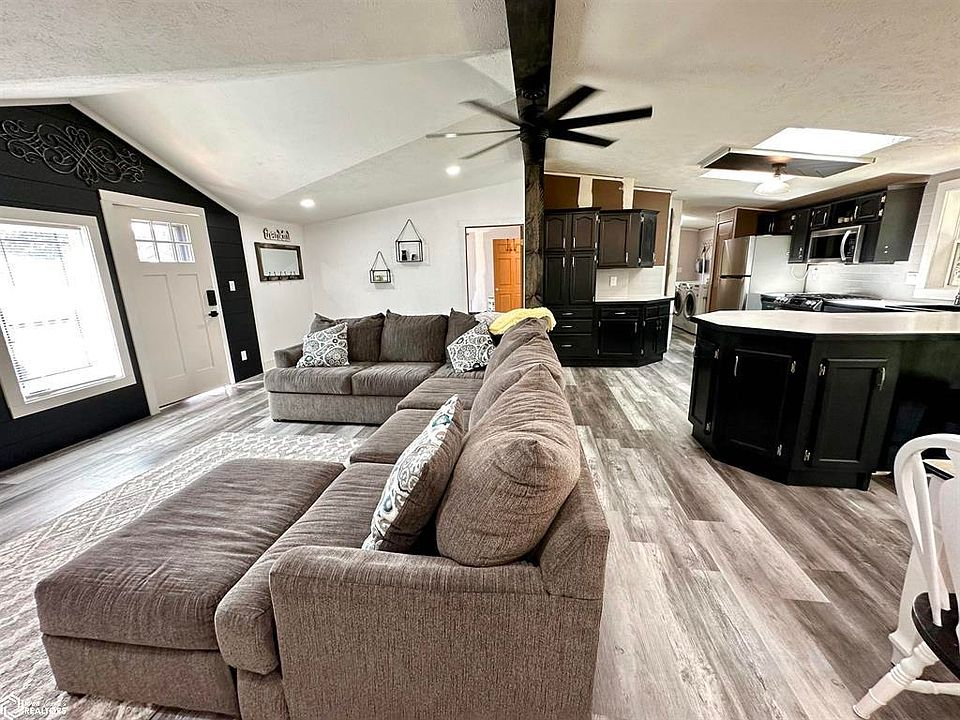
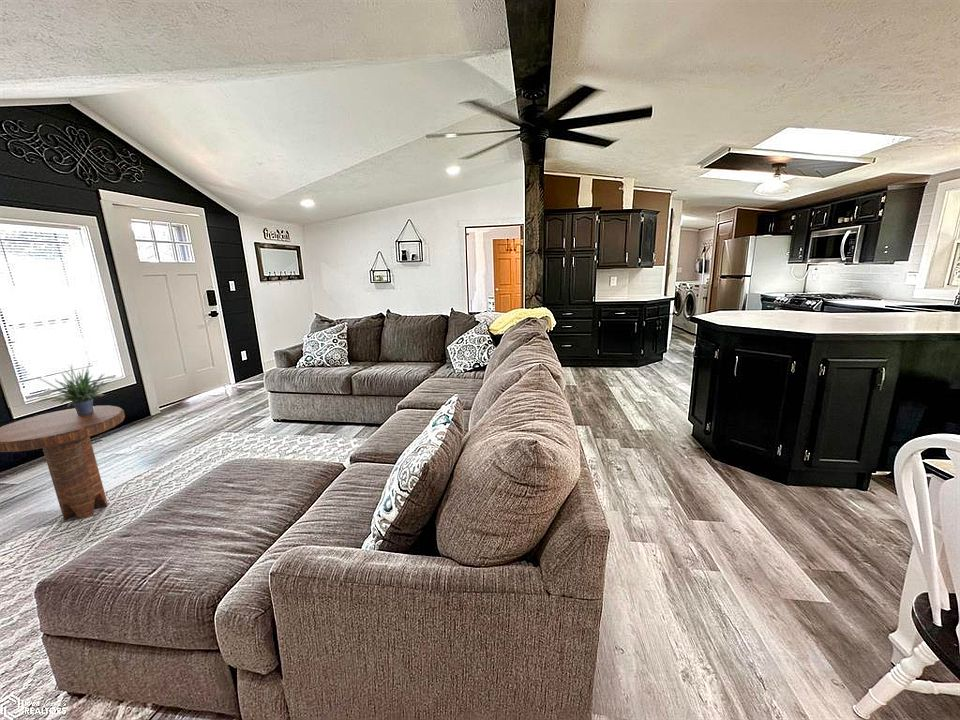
+ potted plant (74, 387)
+ side table (72, 467)
